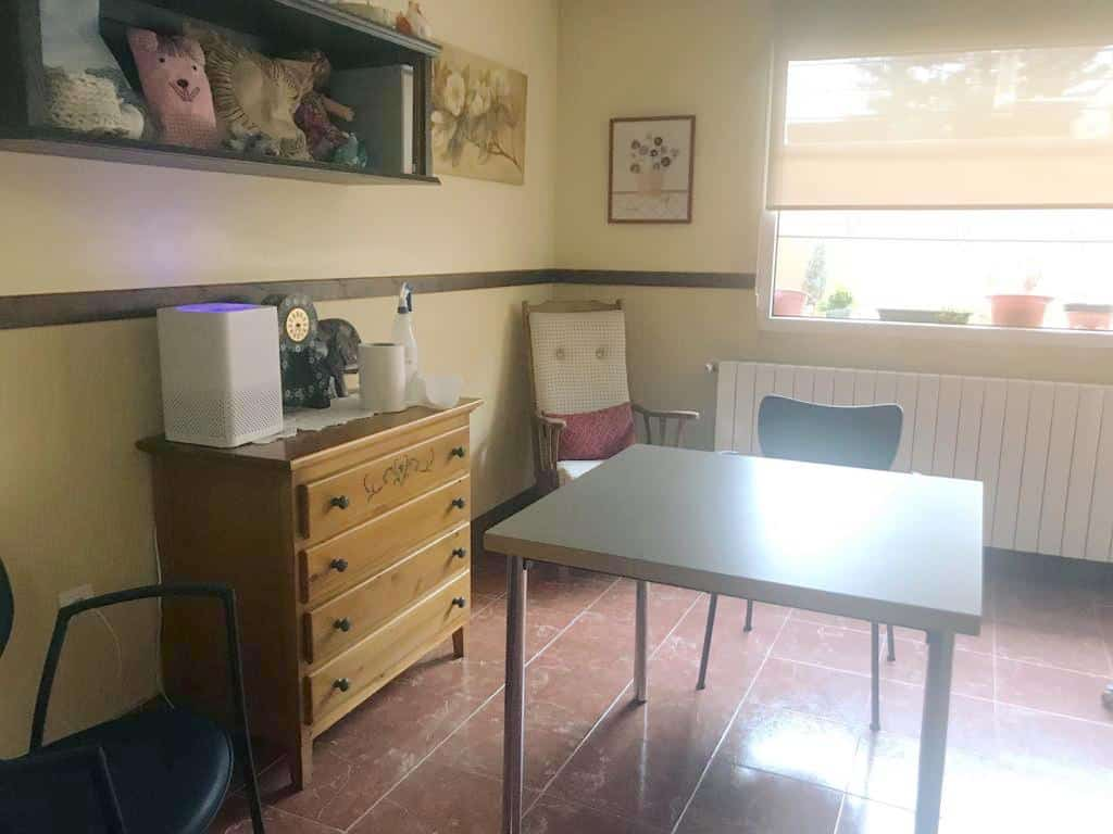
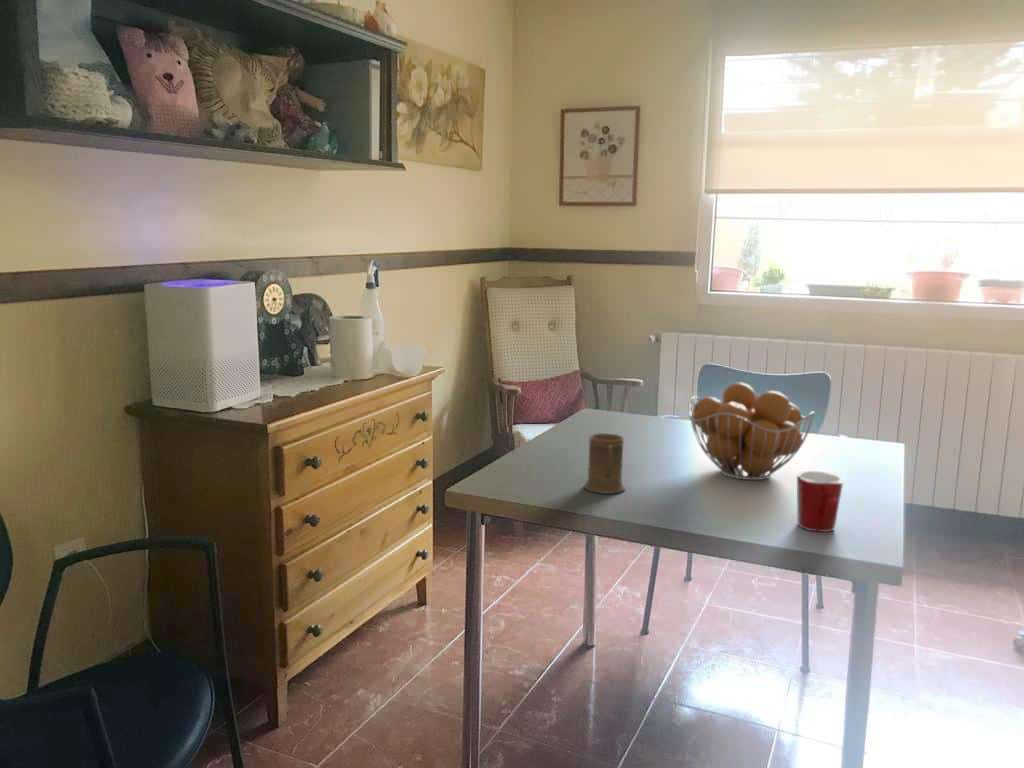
+ mug (821, 504)
+ fruit basket (748, 430)
+ mug (606, 464)
